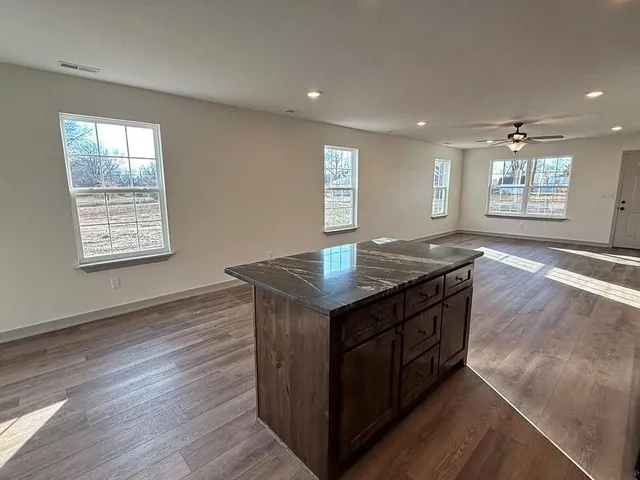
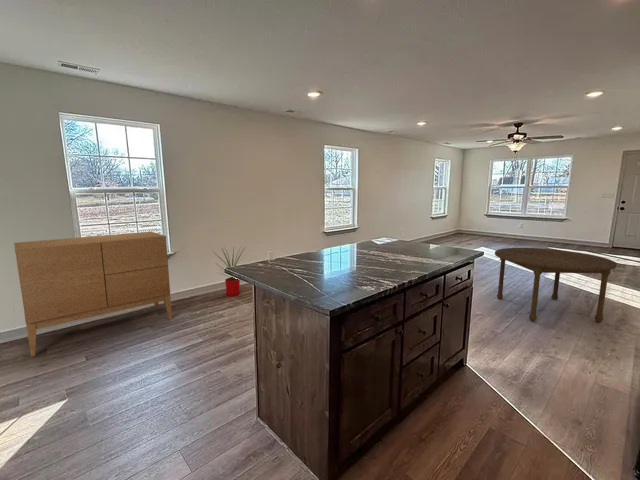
+ sideboard (100, 284)
+ house plant (230, 266)
+ dining table (554, 283)
